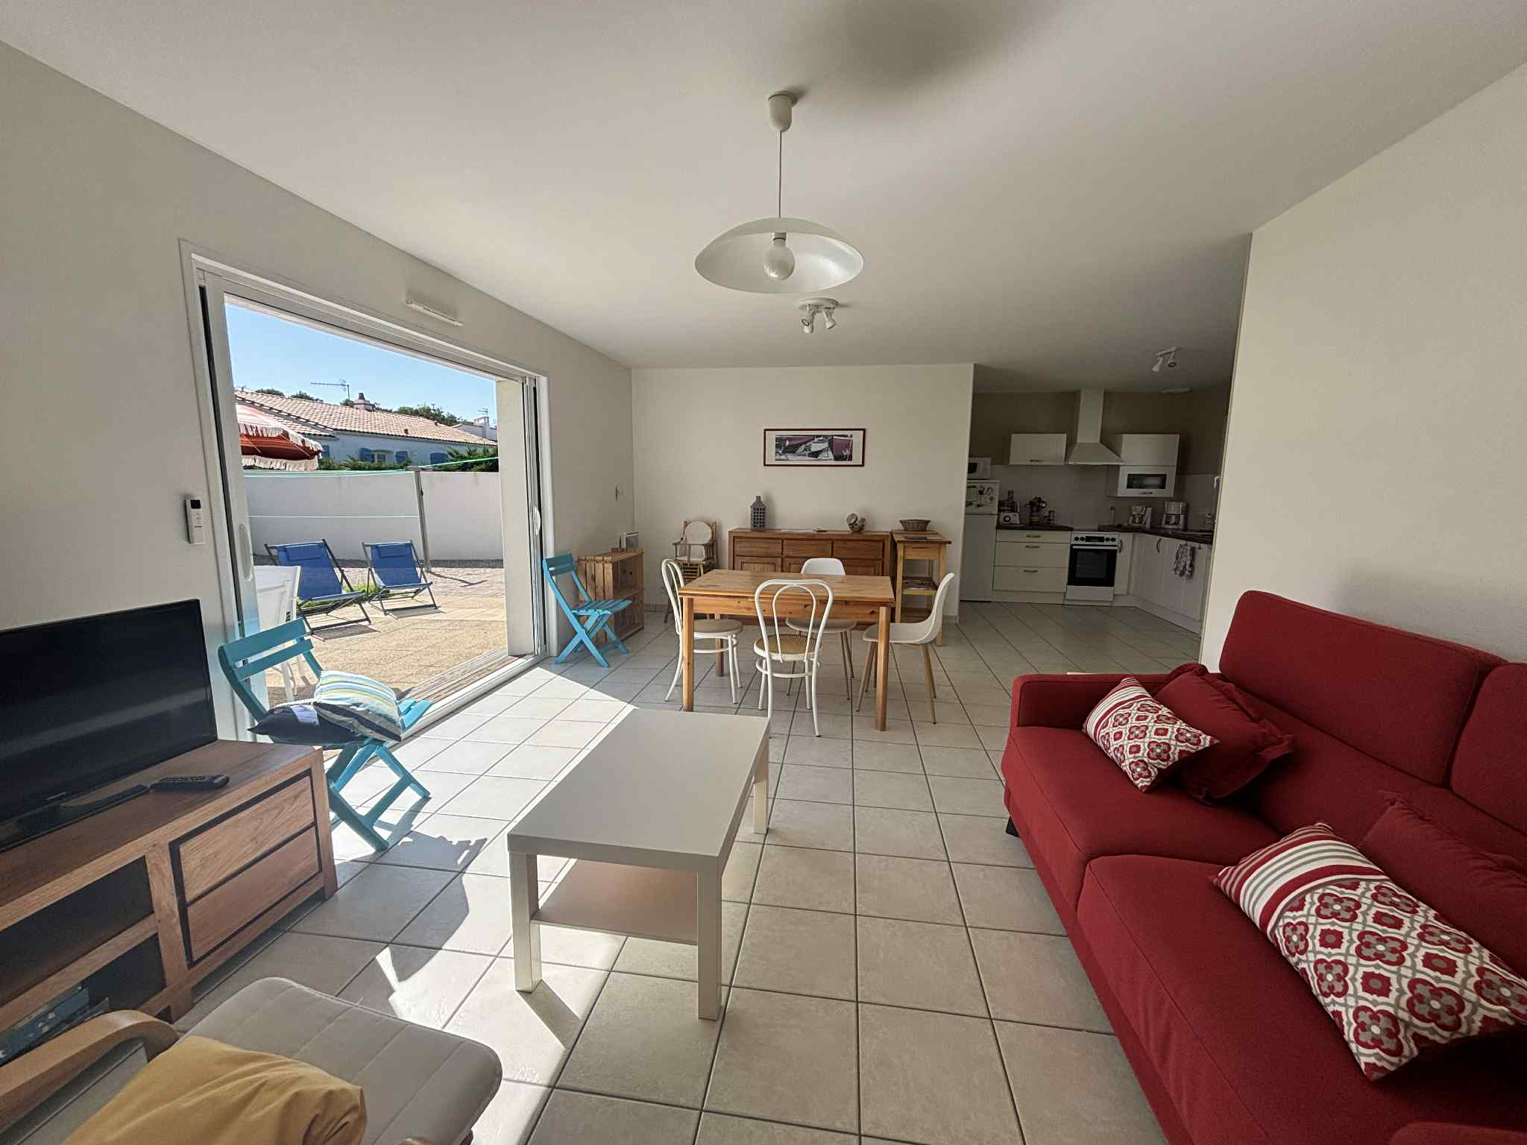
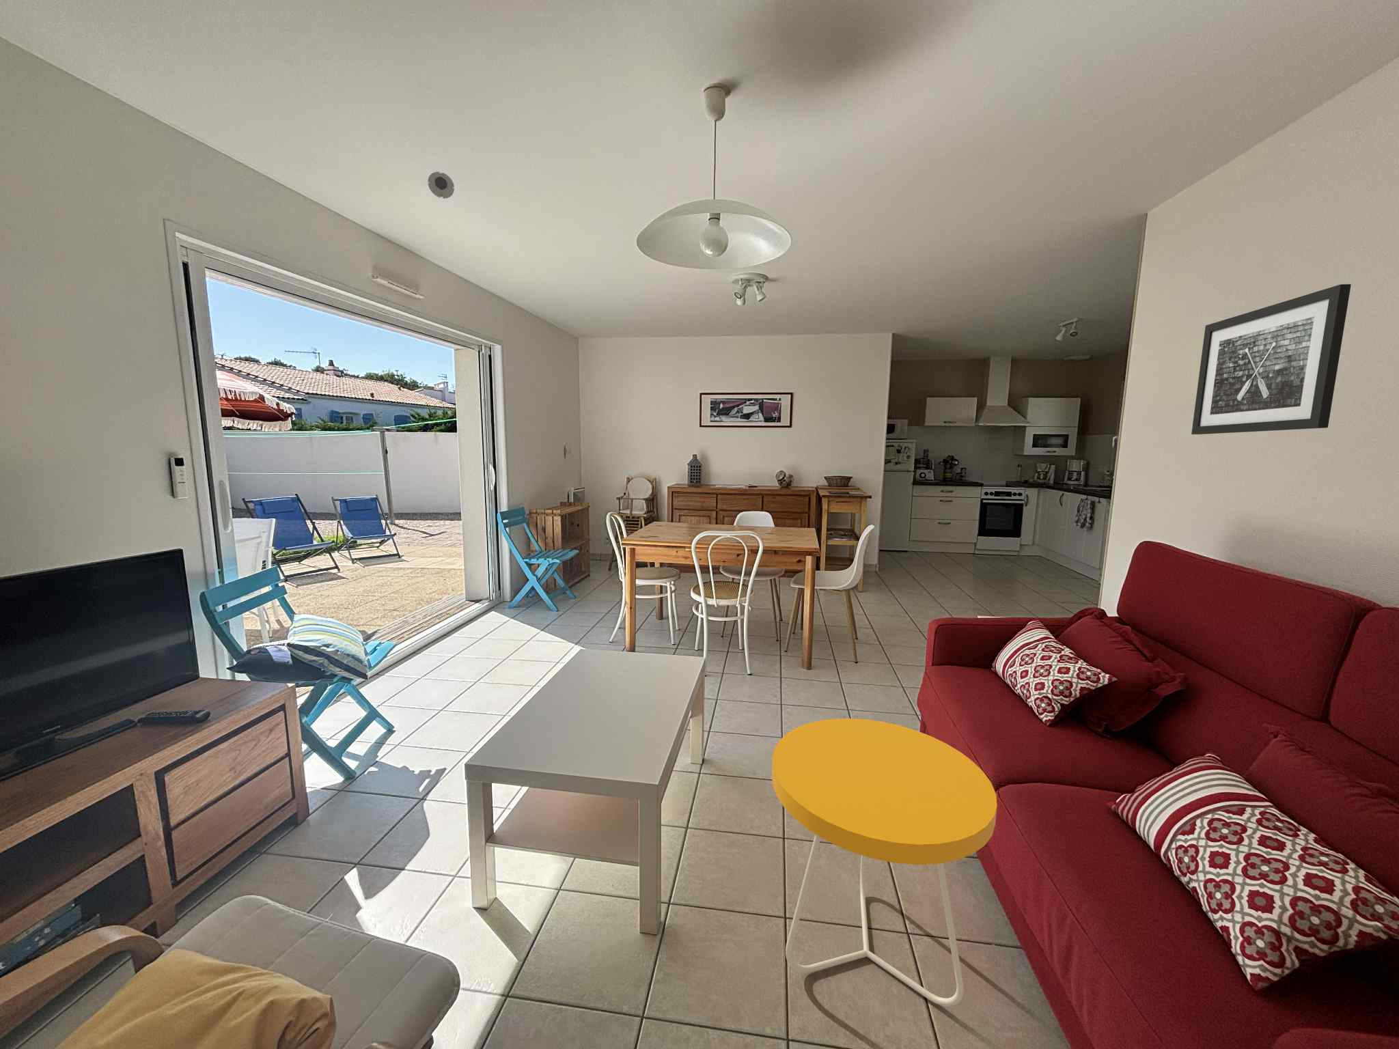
+ wall art (1259, 370)
+ smoke detector (441, 184)
+ side table (875, 858)
